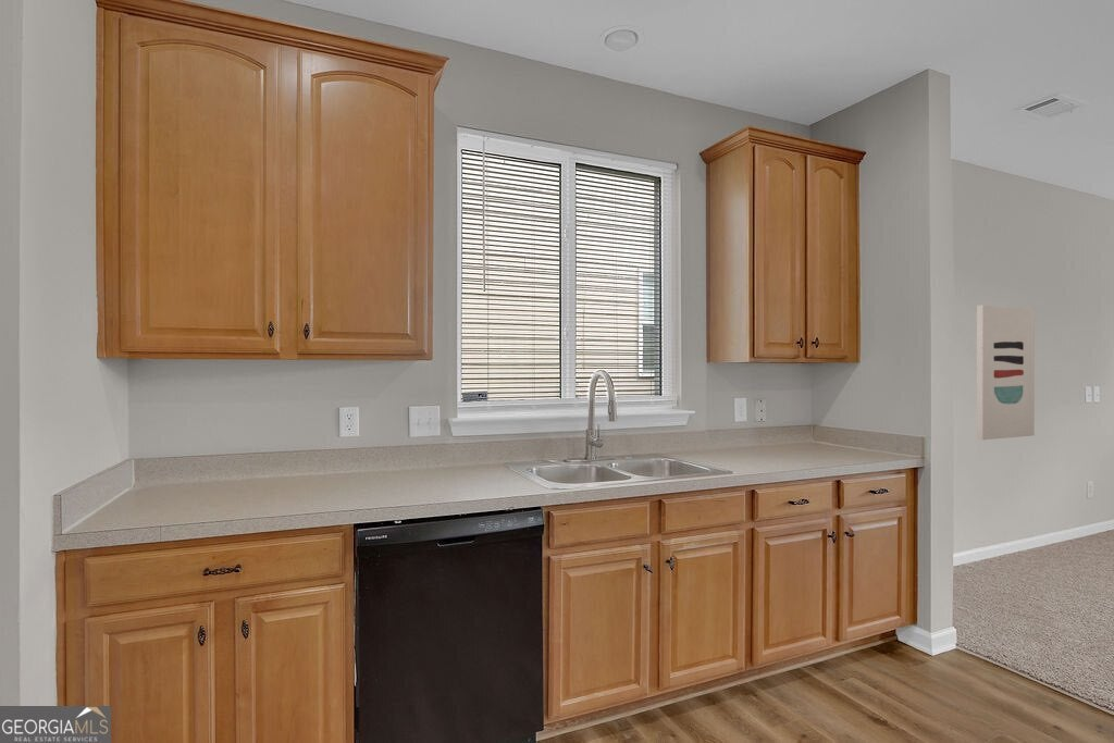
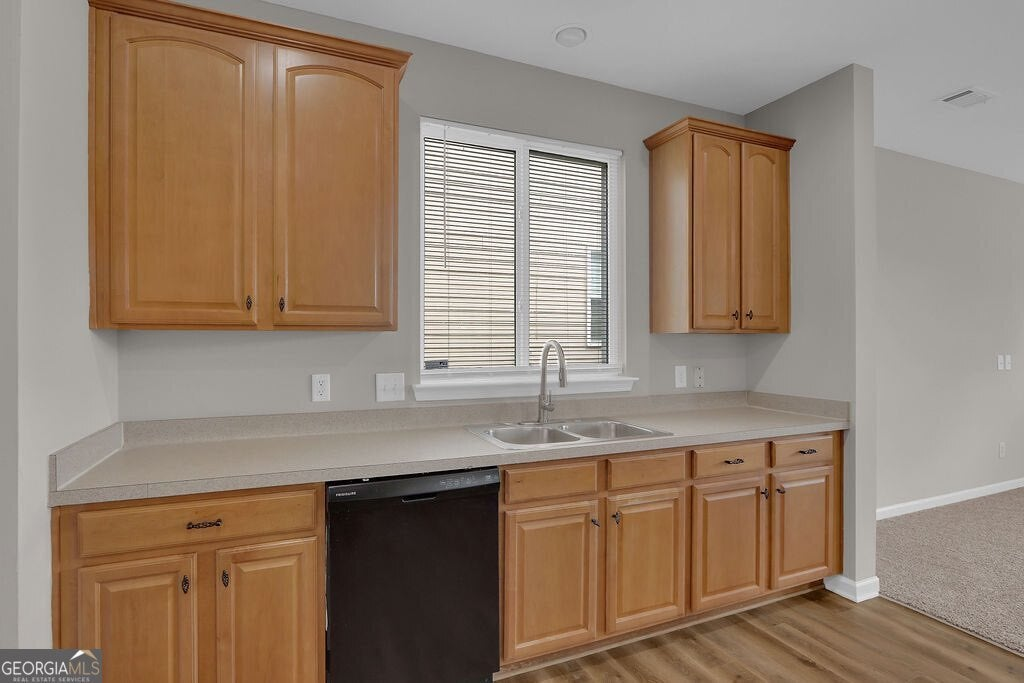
- wall art (1006, 372)
